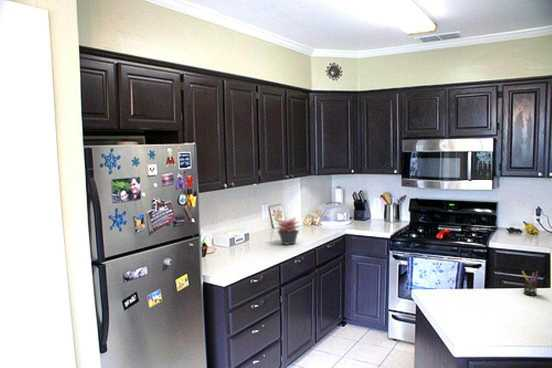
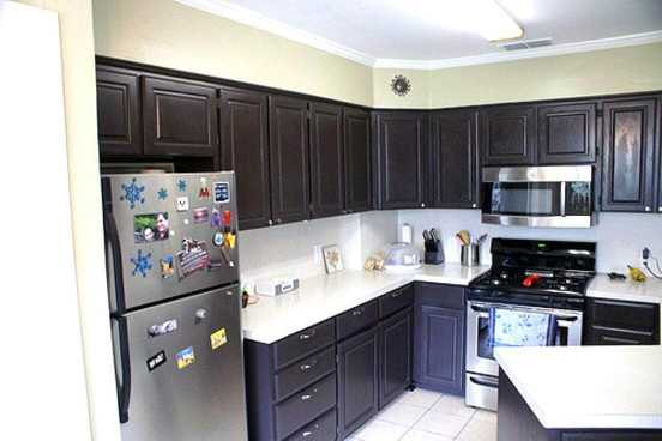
- succulent plant (288, 231)
- pen holder (531, 281)
